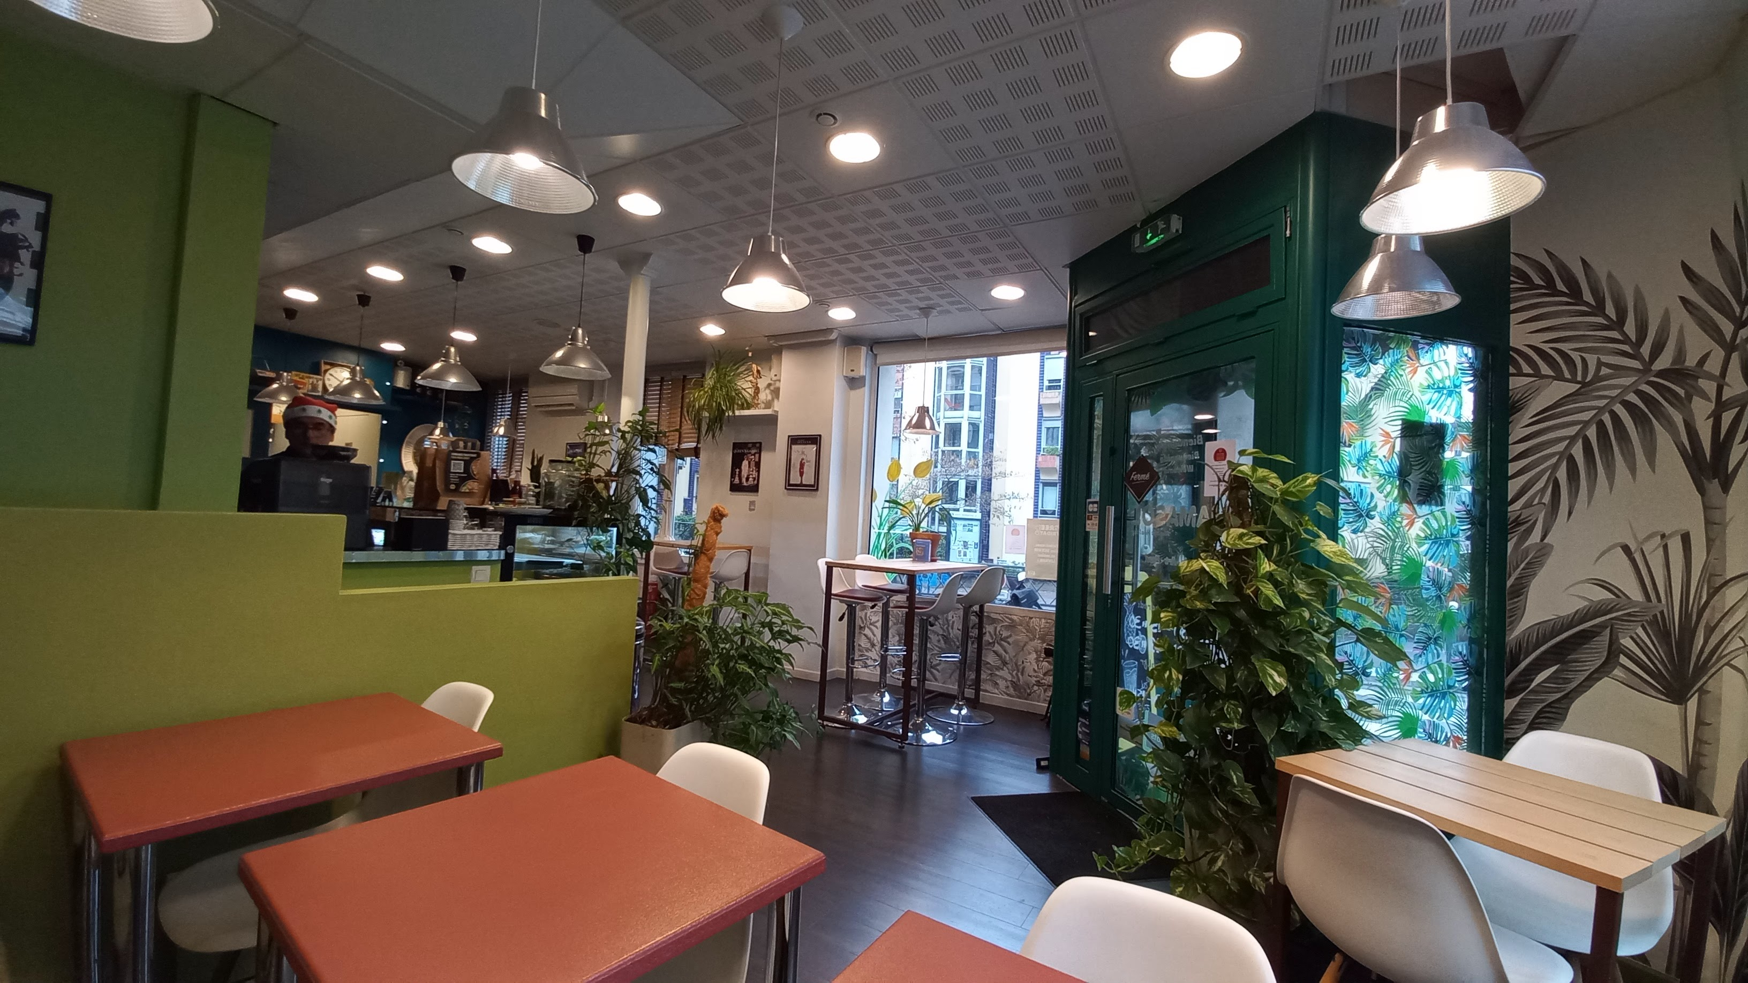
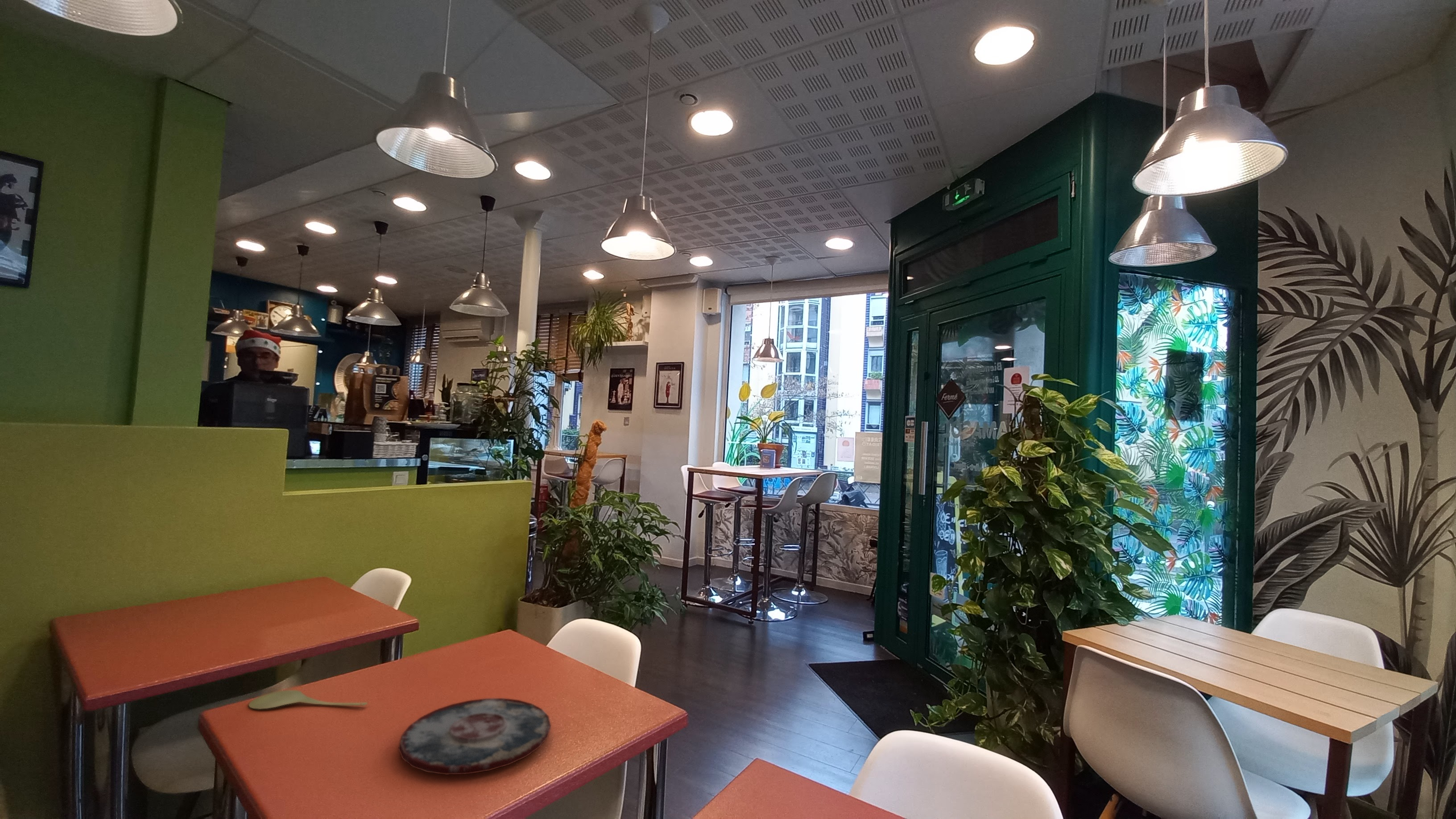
+ spoon (310, 700)
+ plate (478, 732)
